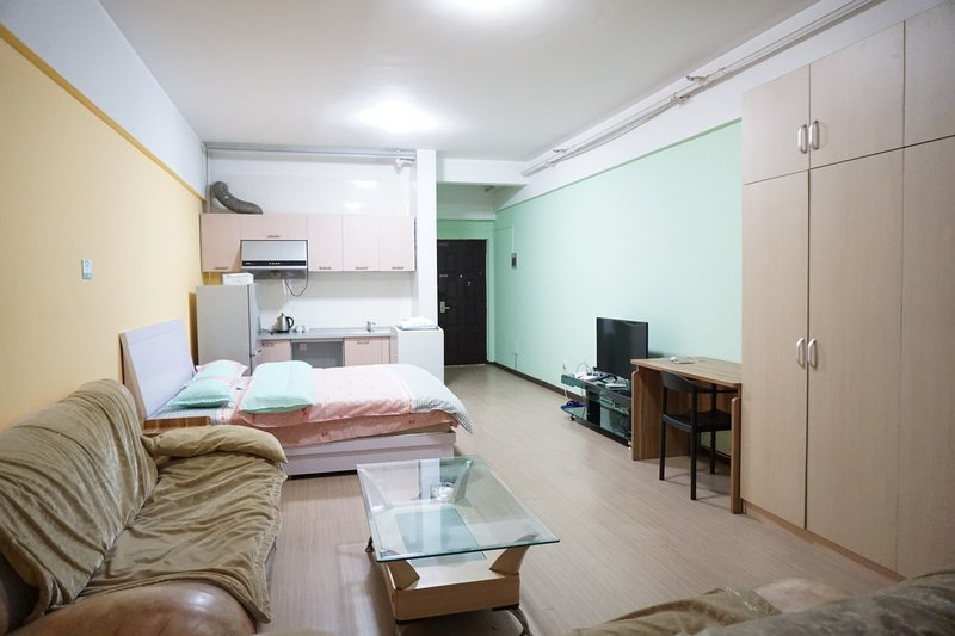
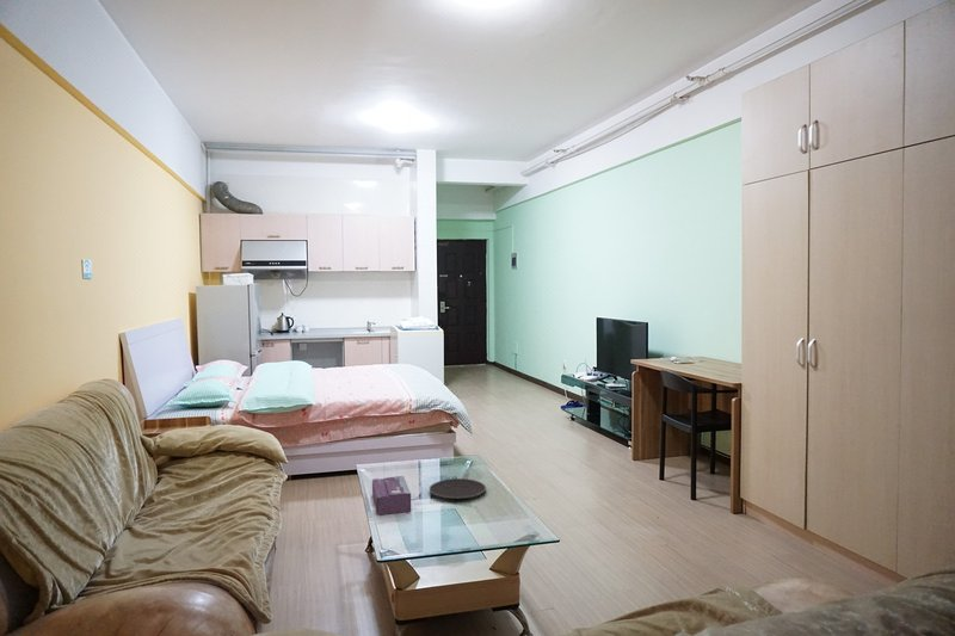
+ plate (457, 489)
+ tissue box (390, 494)
